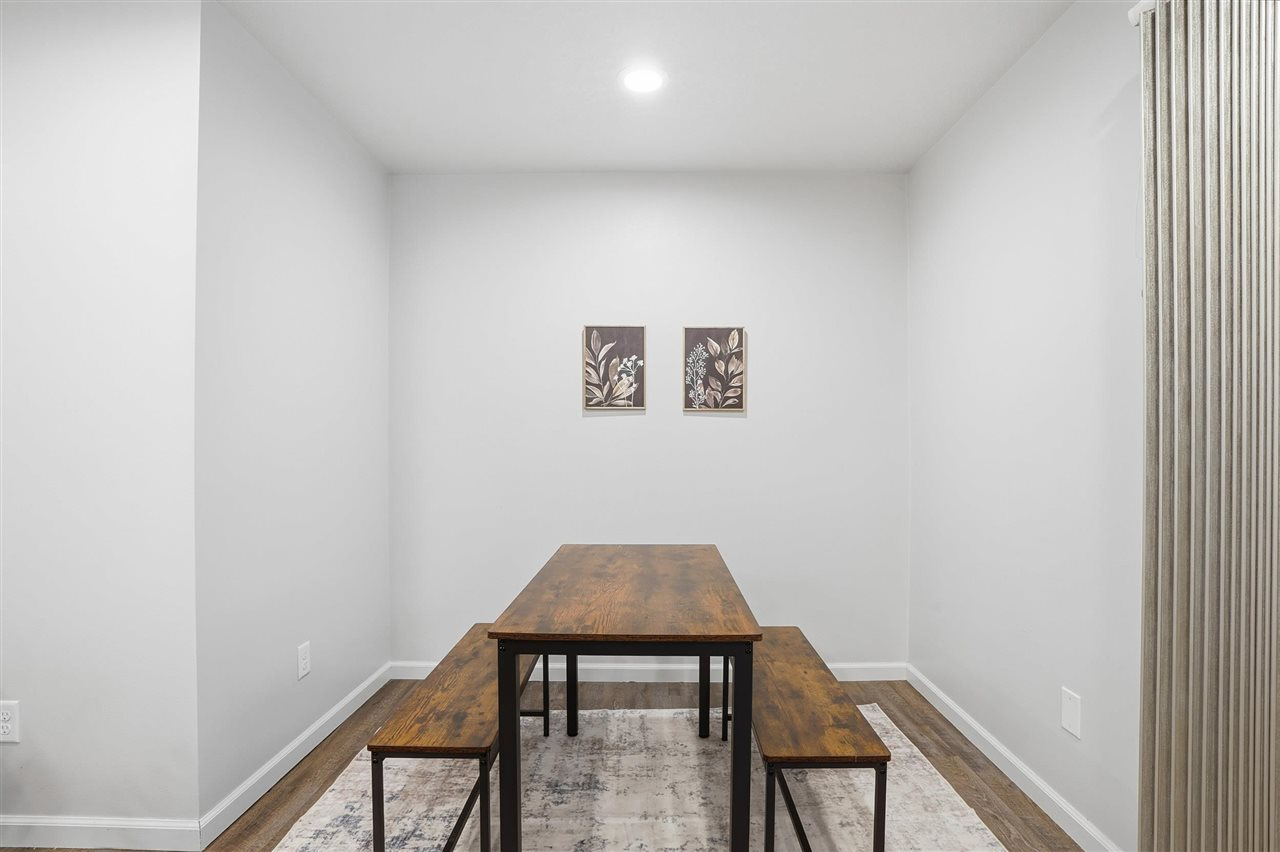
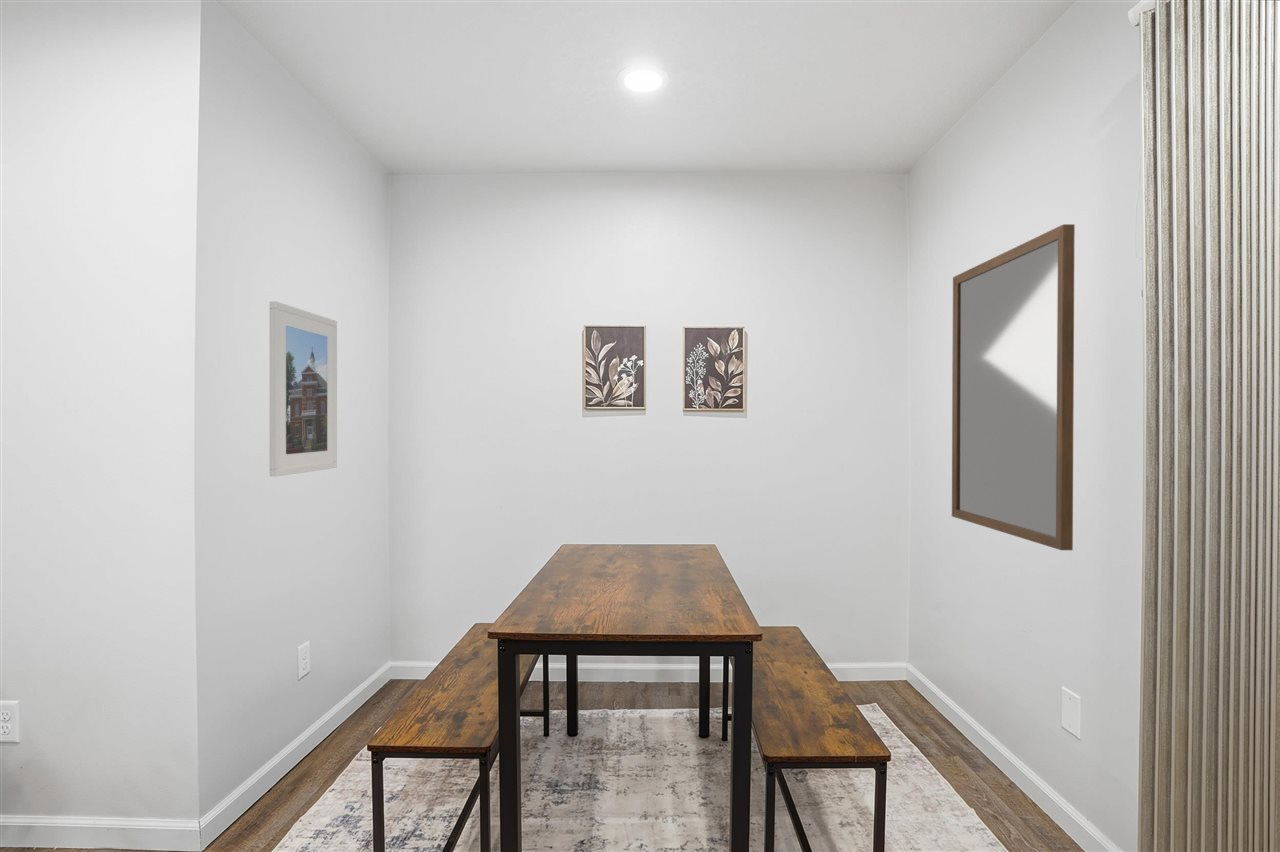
+ home mirror (1004, 392)
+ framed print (306, 391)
